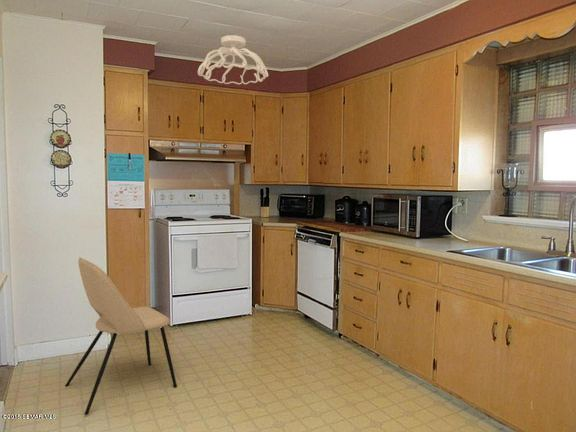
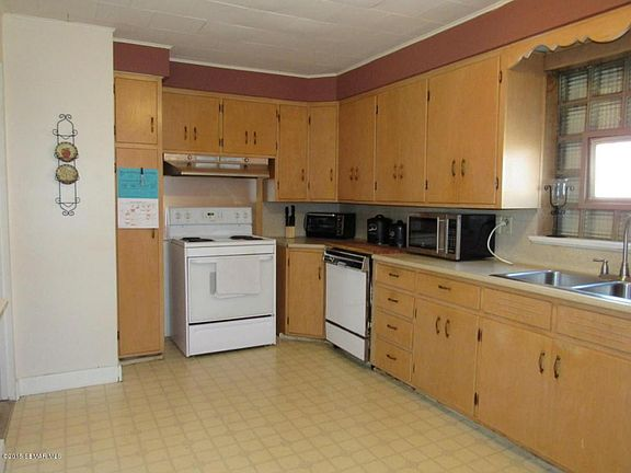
- ceiling light fixture (233, 58)
- dining chair (120, 322)
